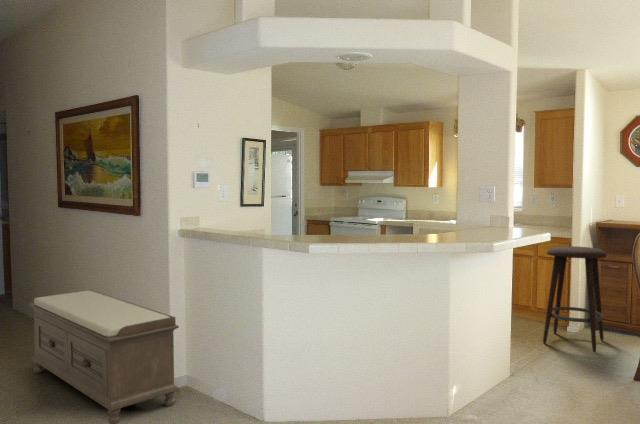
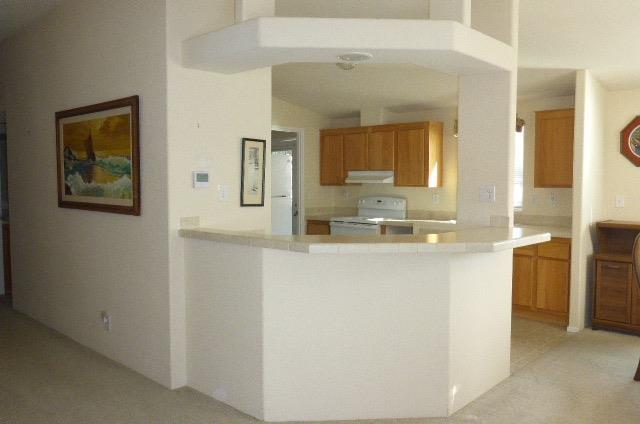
- stool (574, 307)
- bench (98, 346)
